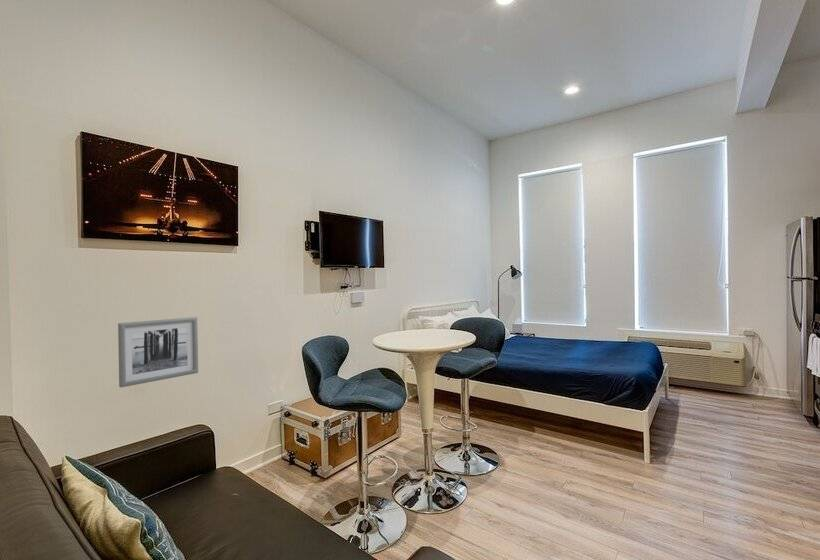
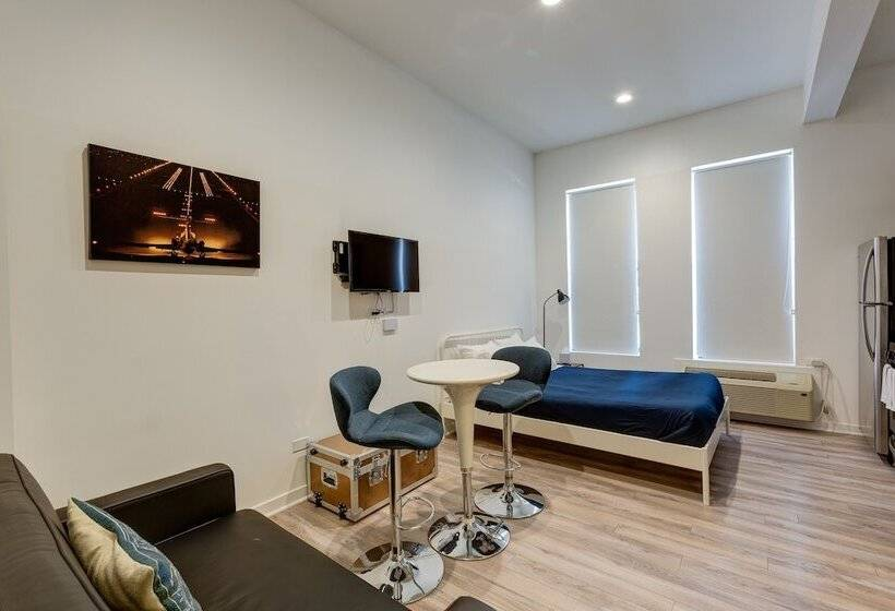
- wall art (160, 349)
